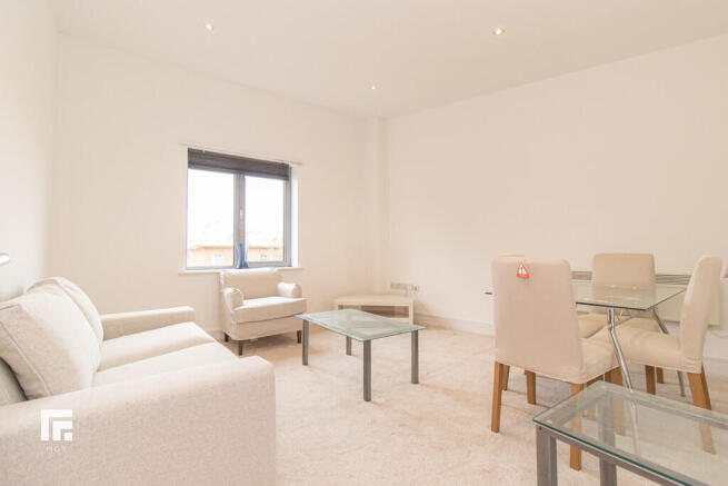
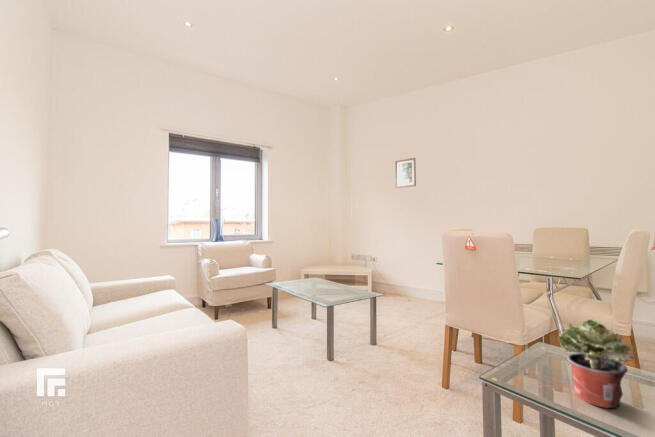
+ potted plant (595, 360)
+ wall art (405, 173)
